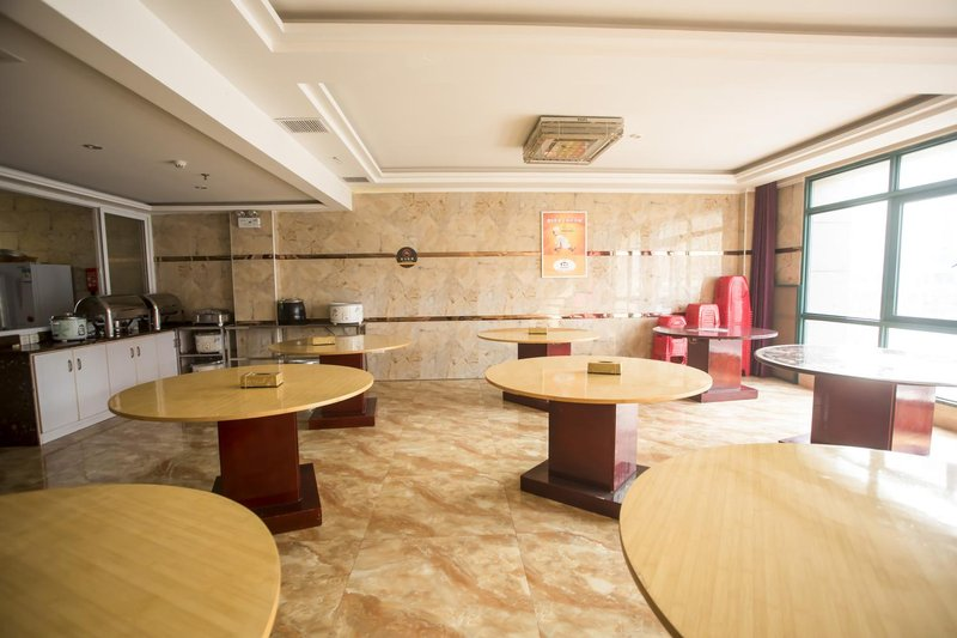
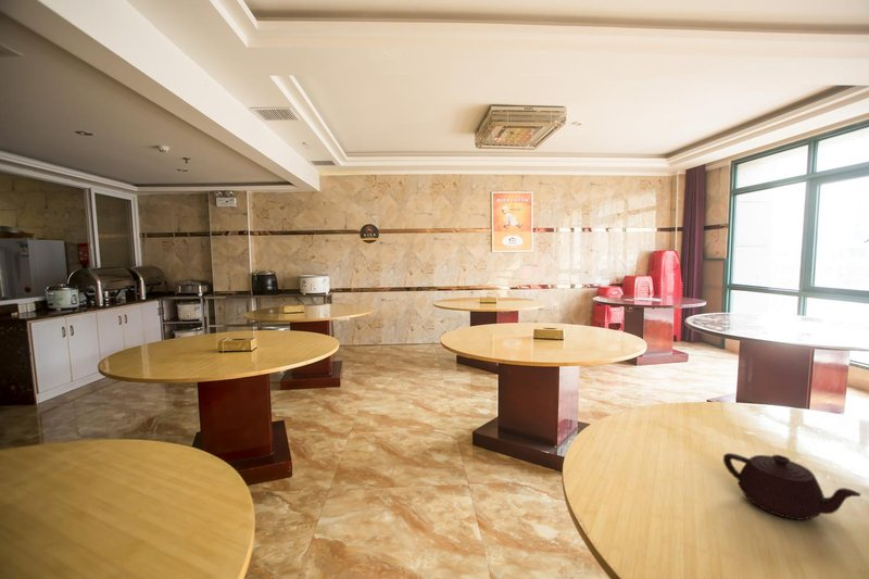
+ teapot (783, 482)
